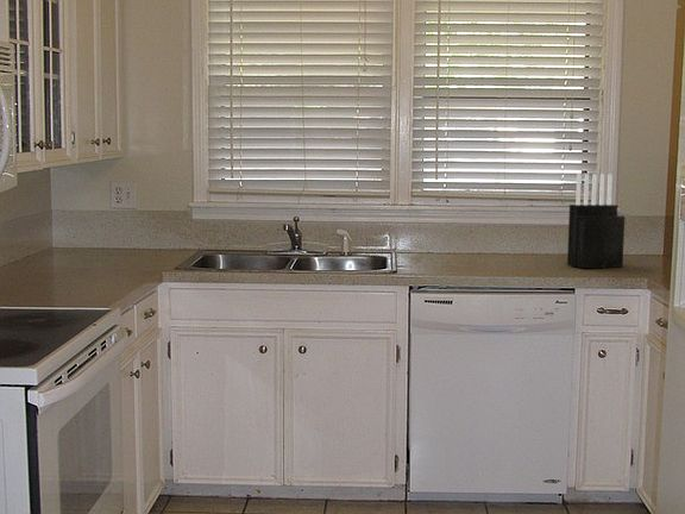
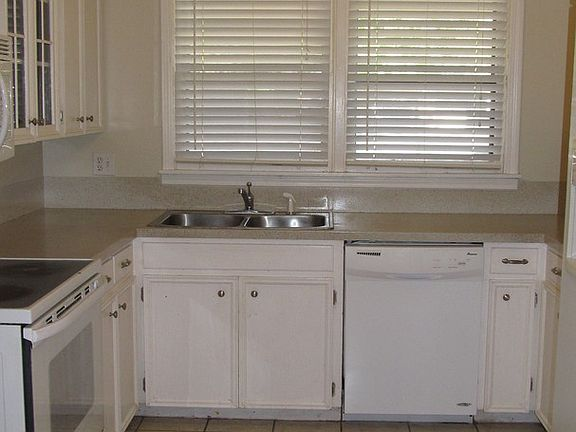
- knife block (598, 220)
